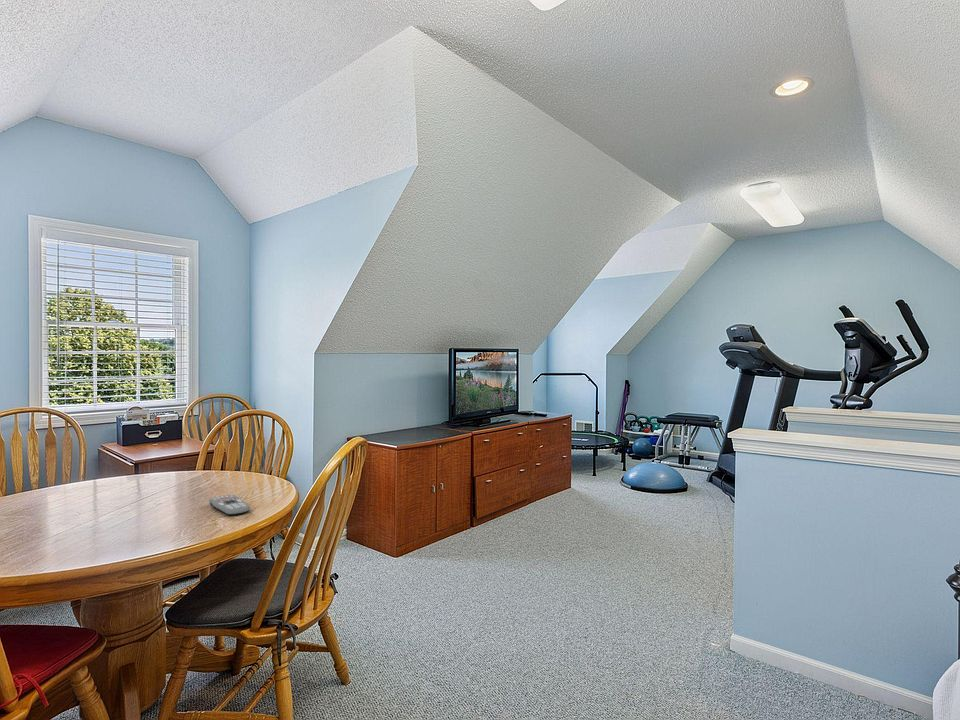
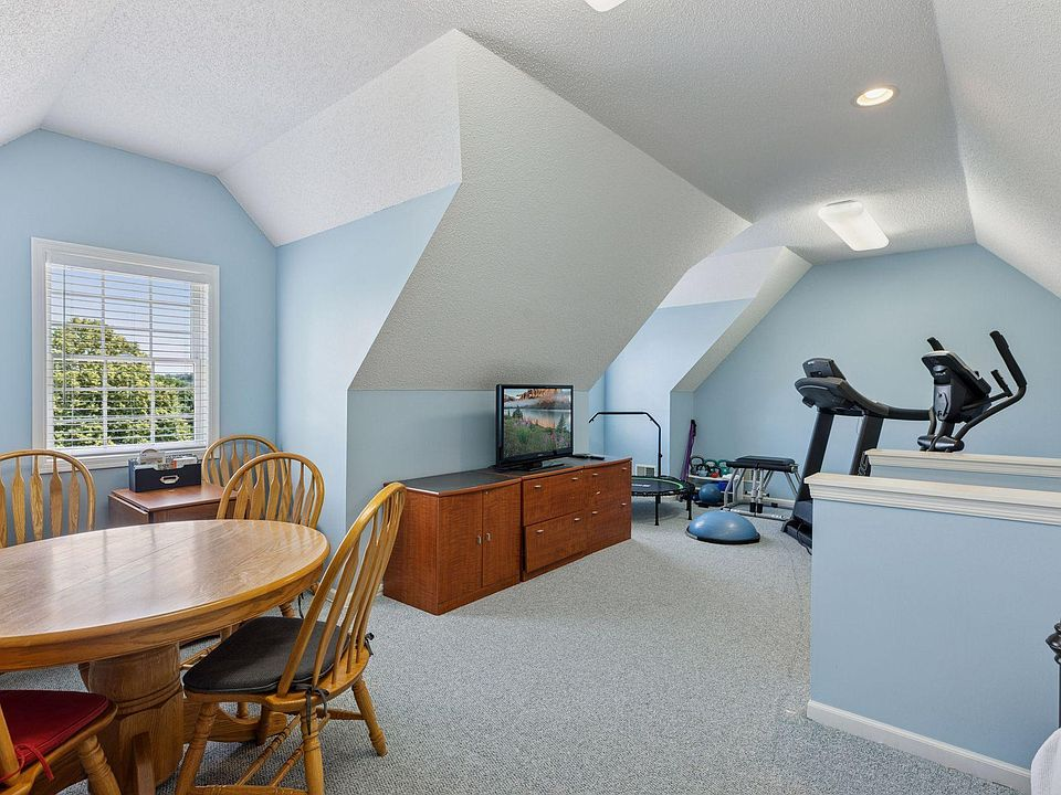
- remote control (230, 505)
